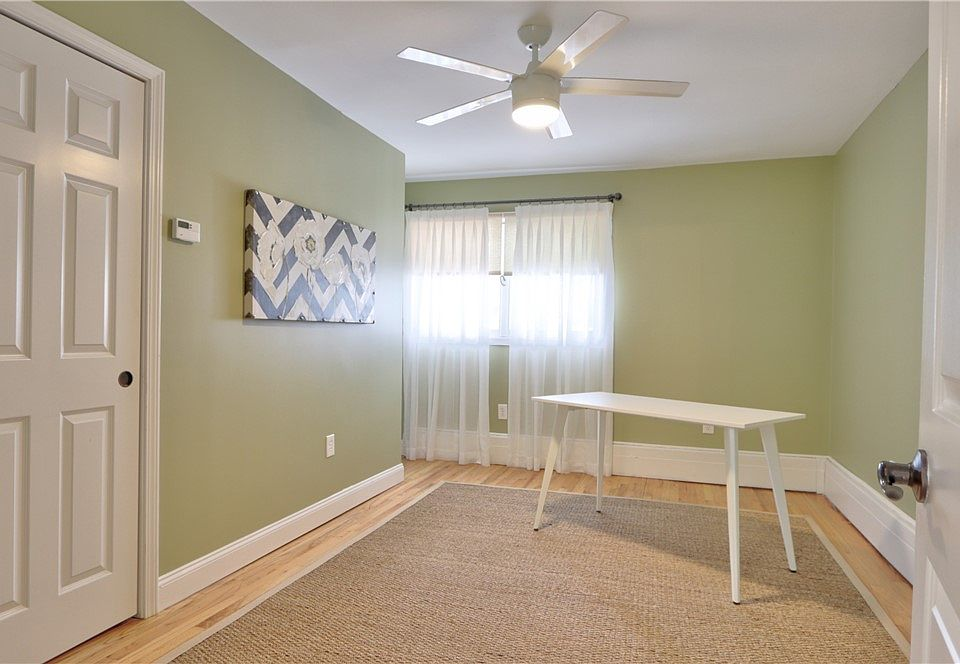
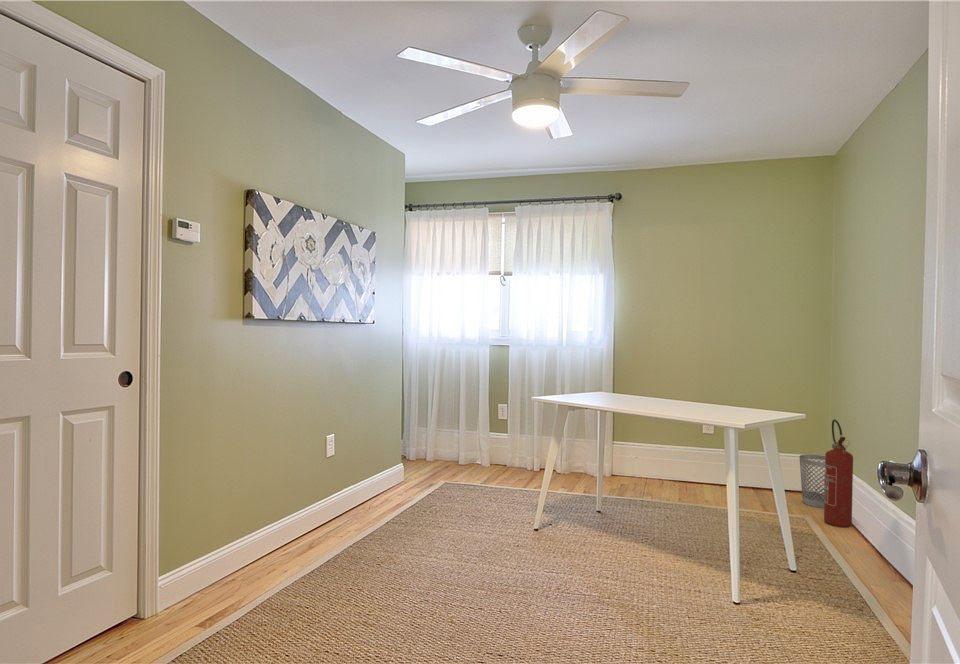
+ fire extinguisher (837, 471)
+ wastebasket (820, 481)
